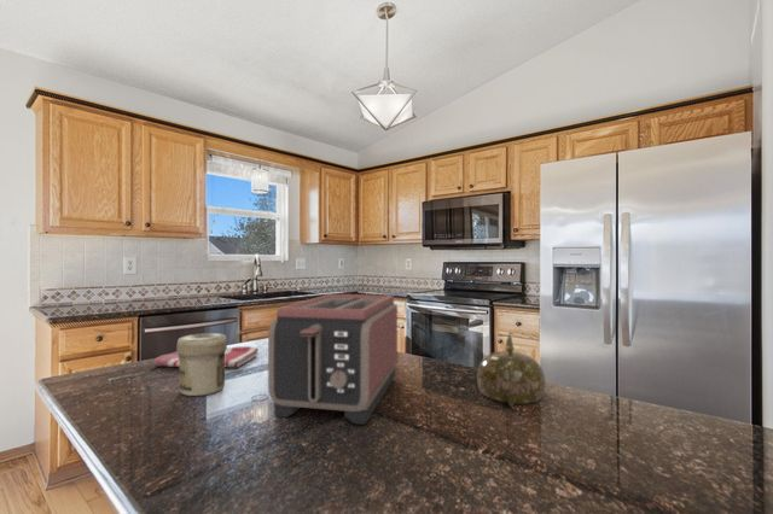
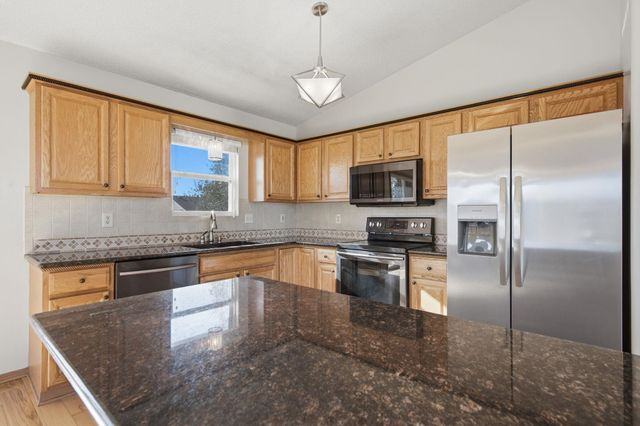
- jar (202, 362)
- toaster (339, 350)
- teapot (510, 368)
- dish towel (225, 356)
